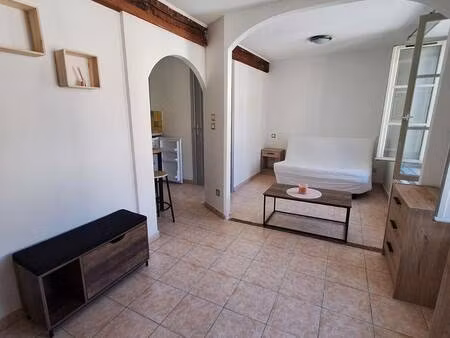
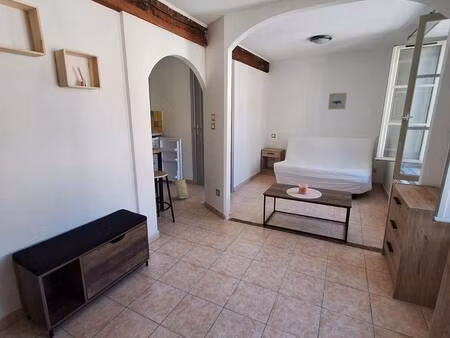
+ basket (180, 188)
+ wall art (337, 101)
